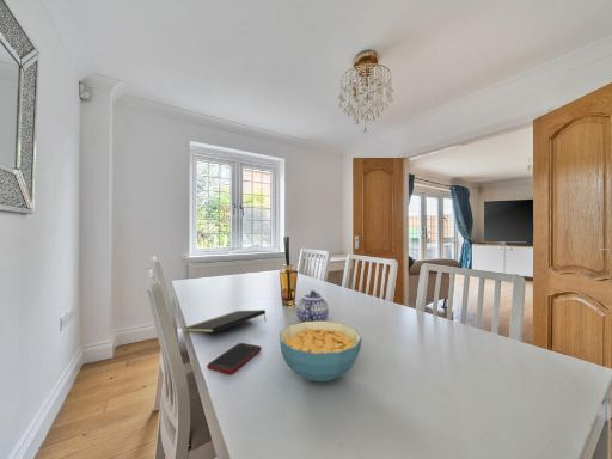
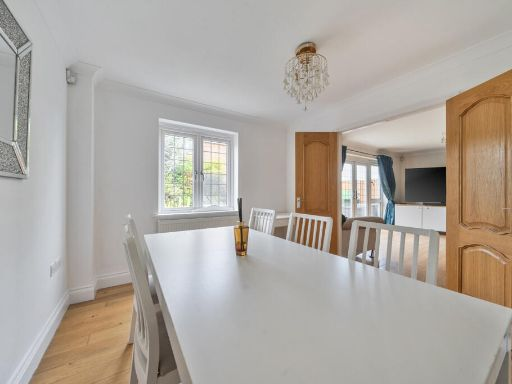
- teapot (312, 306)
- notepad (226, 320)
- cereal bowl (319, 354)
- cell phone (235, 356)
